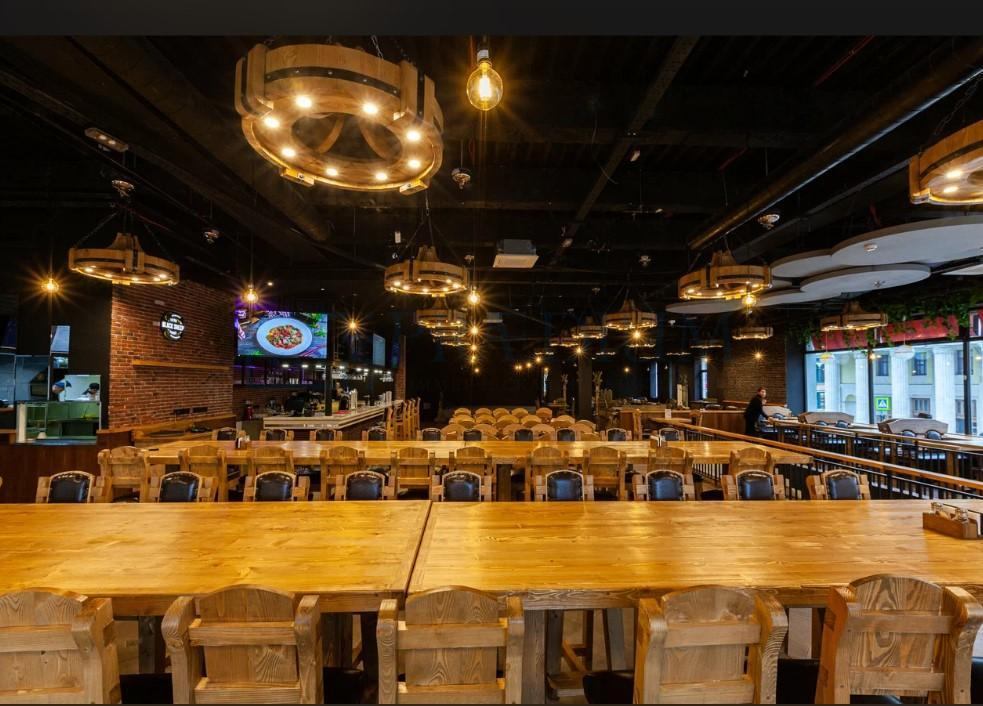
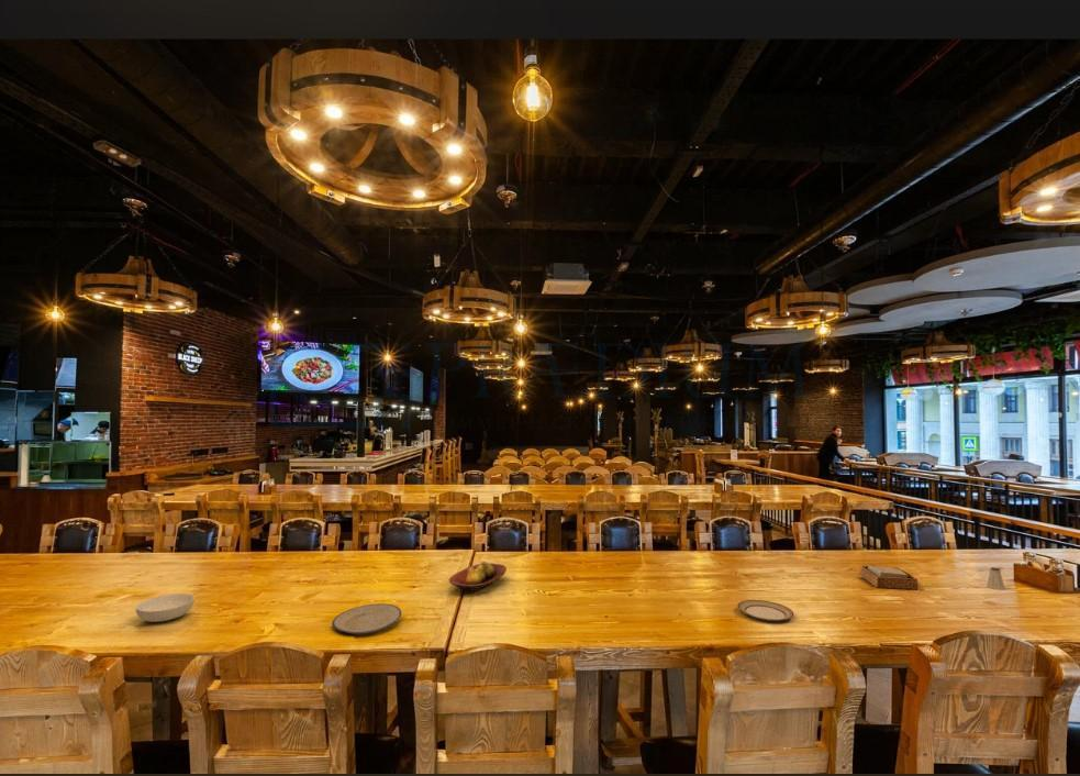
+ plate (367, 619)
+ saltshaker (995, 577)
+ fruit bowl (478, 574)
+ napkin holder (888, 576)
+ serving bowl (165, 609)
+ plate (765, 611)
